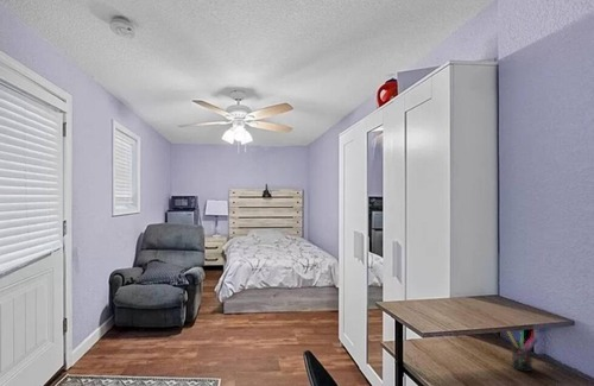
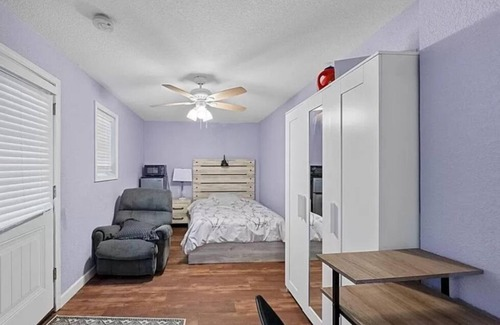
- pen holder (523, 347)
